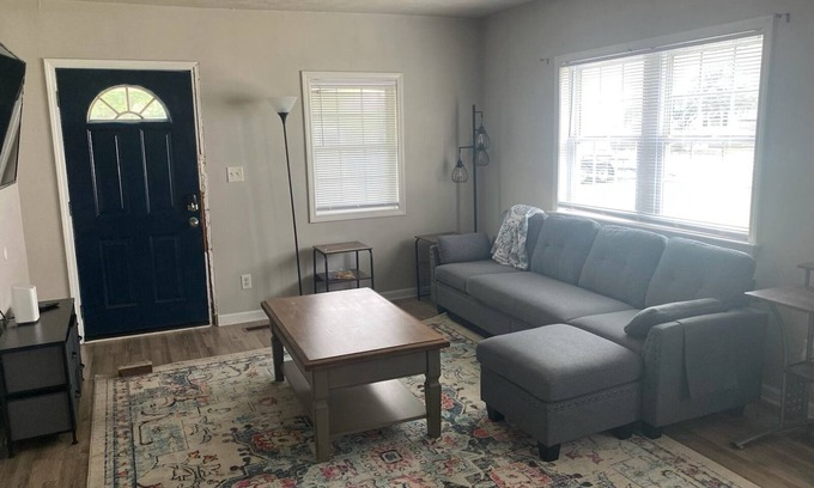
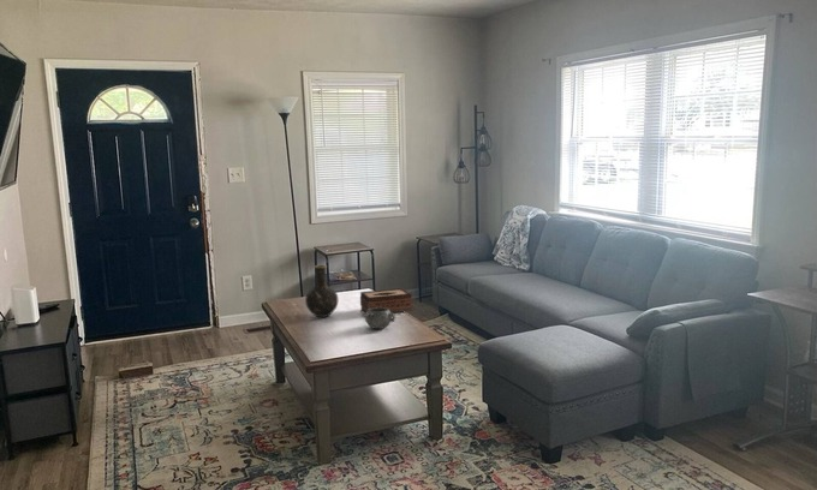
+ decorative bowl (378, 318)
+ vase (321, 291)
+ tissue box (386, 301)
